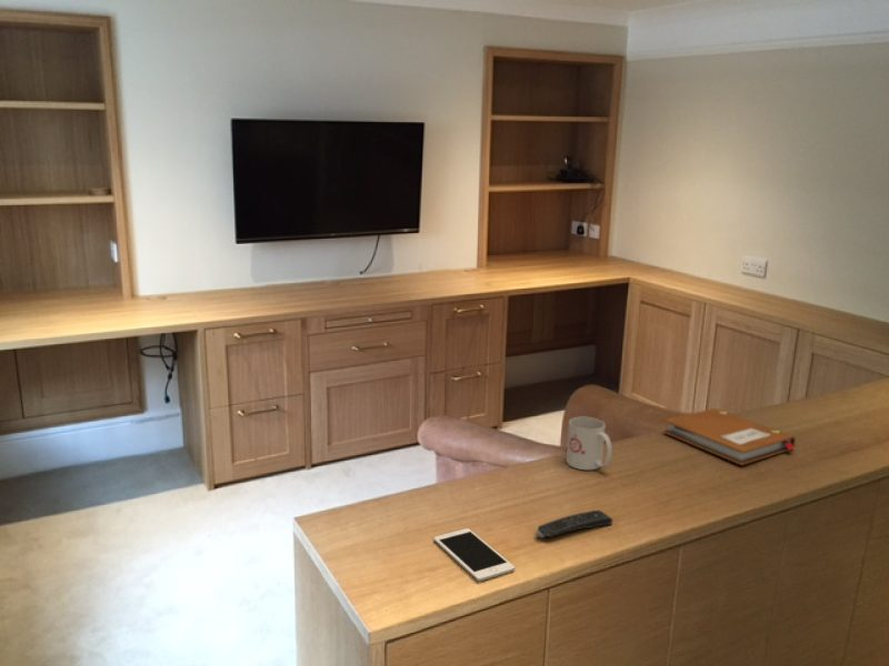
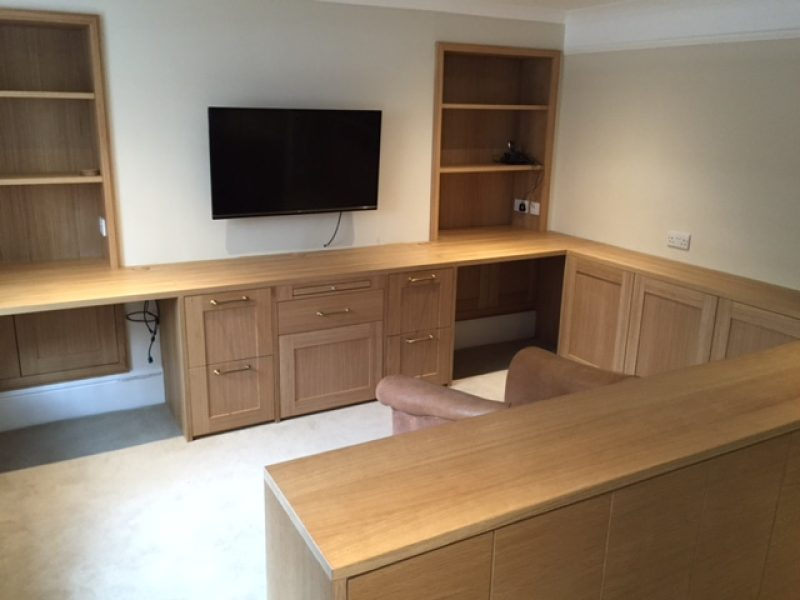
- cell phone (472, 553)
- notebook (730, 434)
- remote control (572, 524)
- mug (590, 445)
